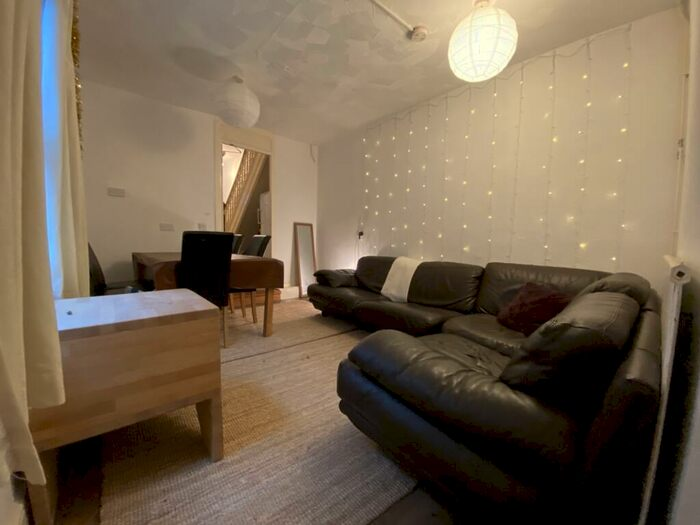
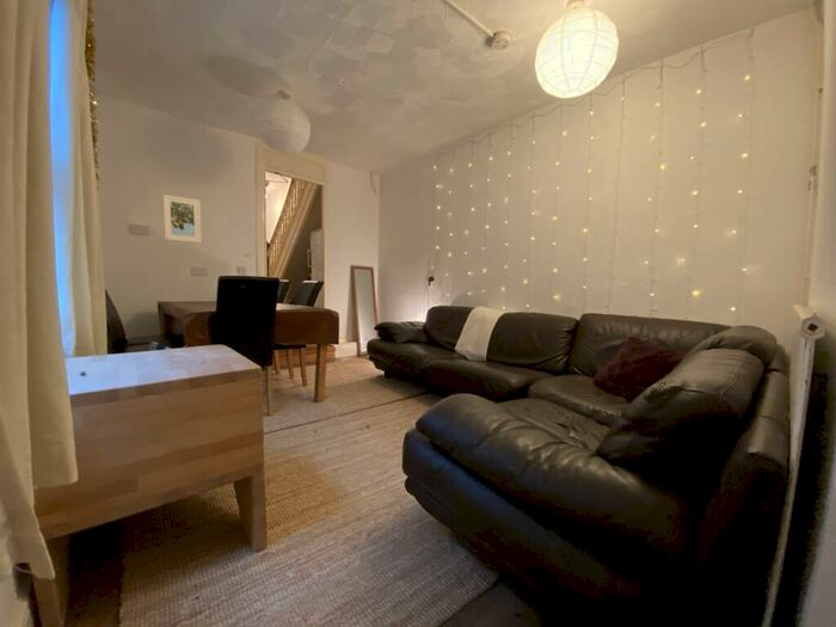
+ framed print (183, 219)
